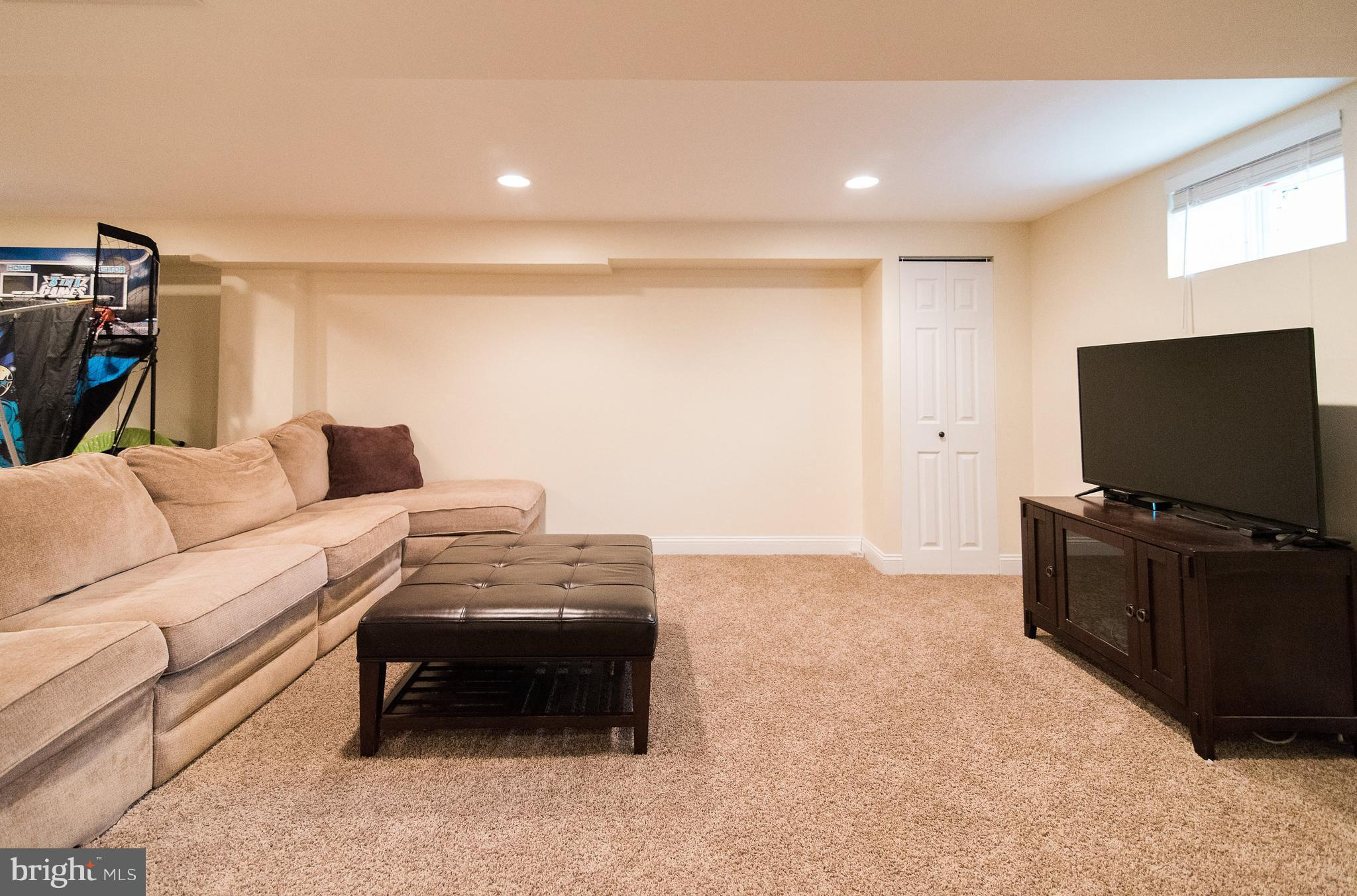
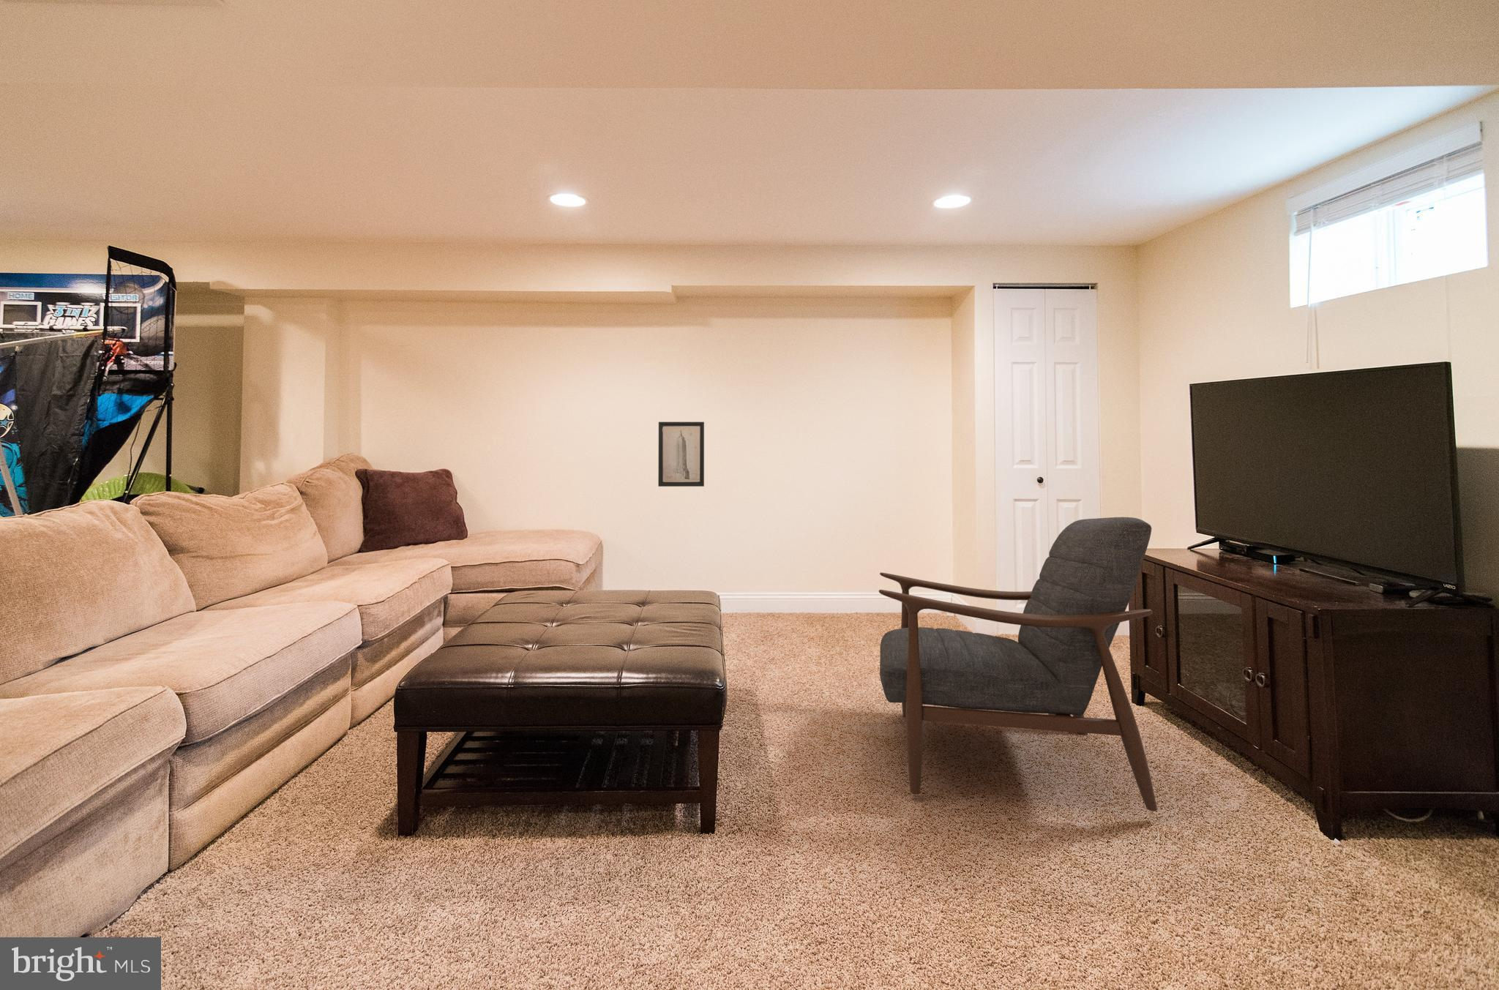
+ chair (996, 638)
+ wall art (680, 454)
